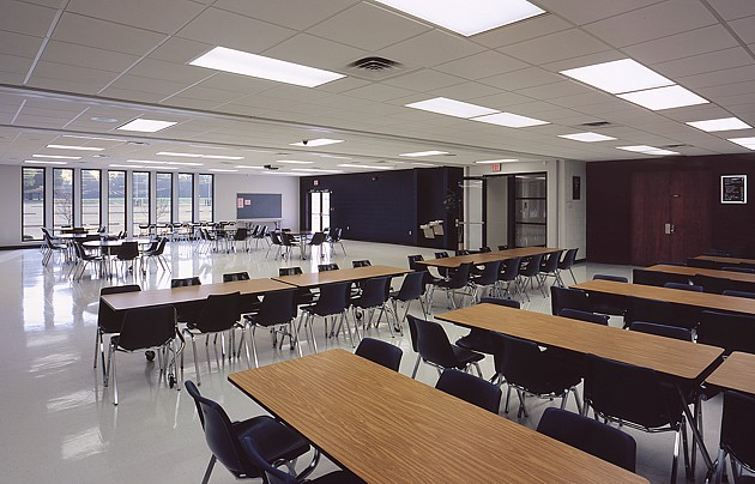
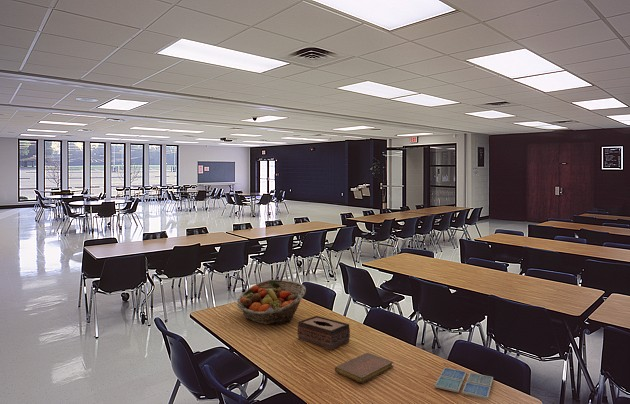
+ notebook (364, 366)
+ fruit basket (271, 300)
+ drink coaster (465, 383)
+ tissue box (323, 331)
